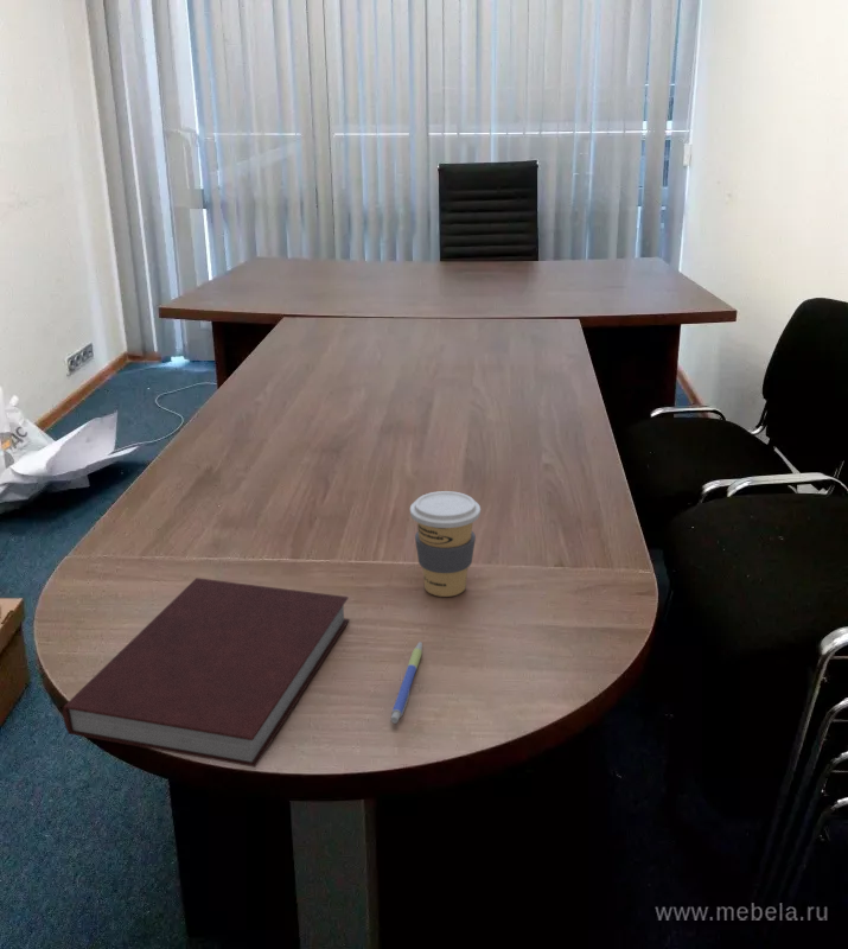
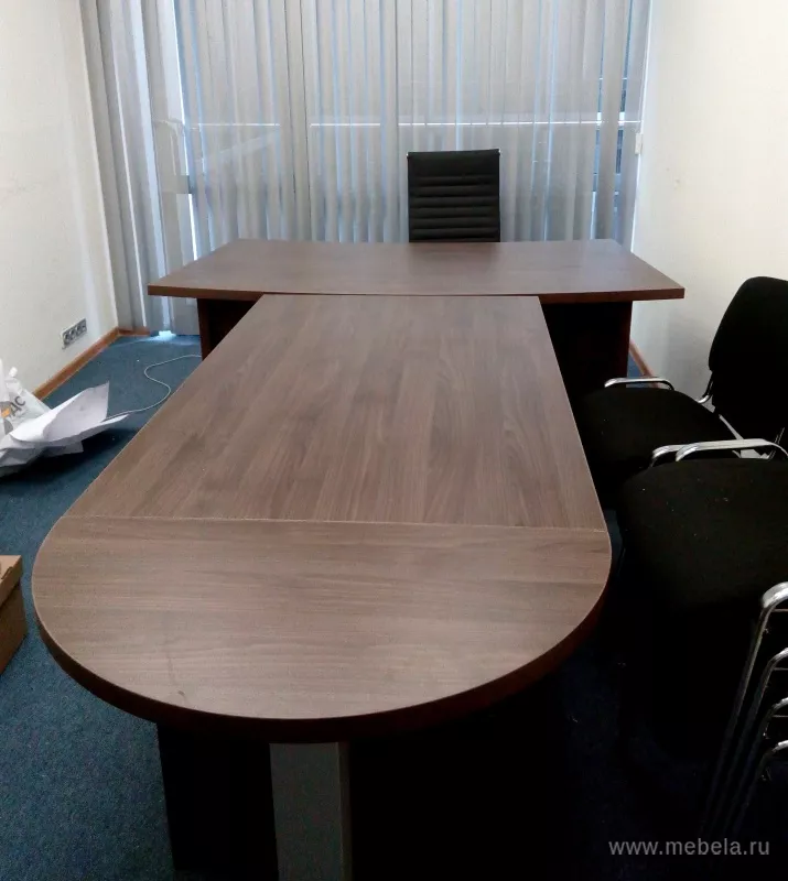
- pen (408, 677)
- notebook (221, 658)
- coffee cup (445, 544)
